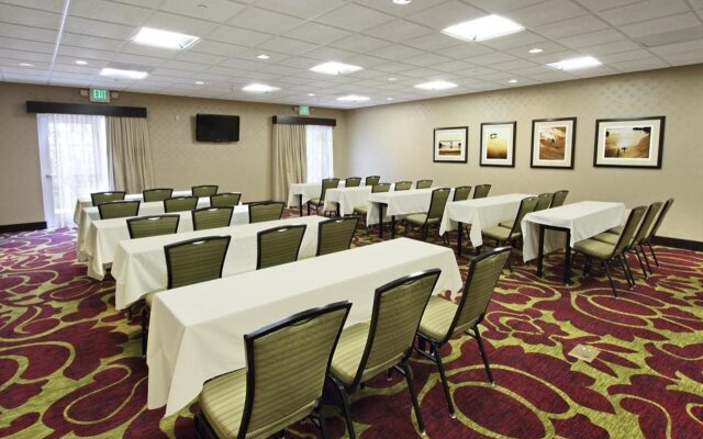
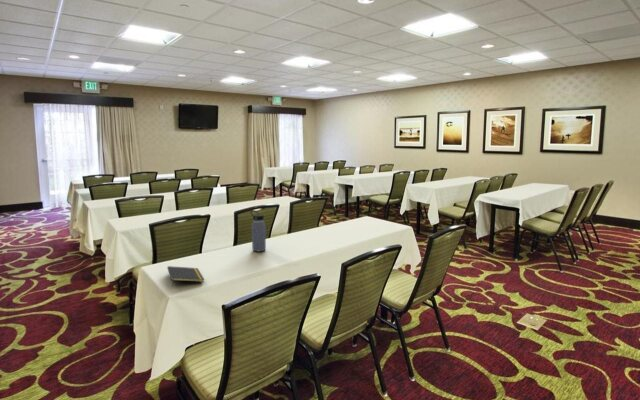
+ water bottle (258, 230)
+ notepad (185, 273)
